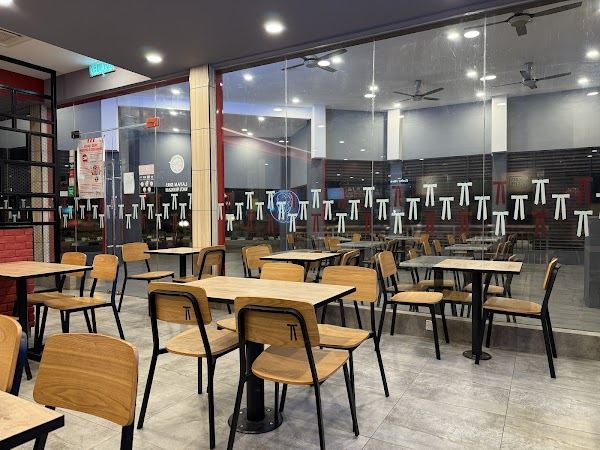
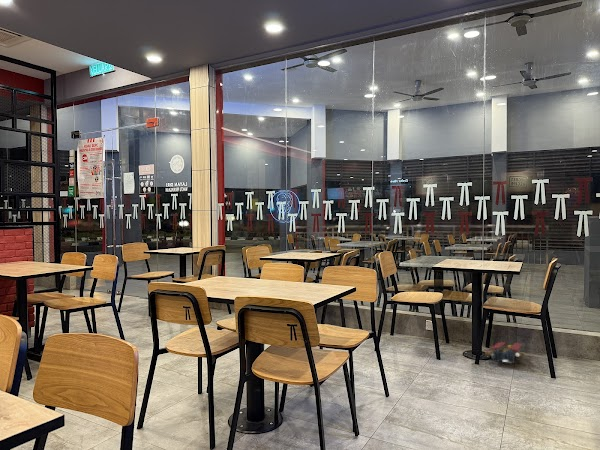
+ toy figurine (506, 350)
